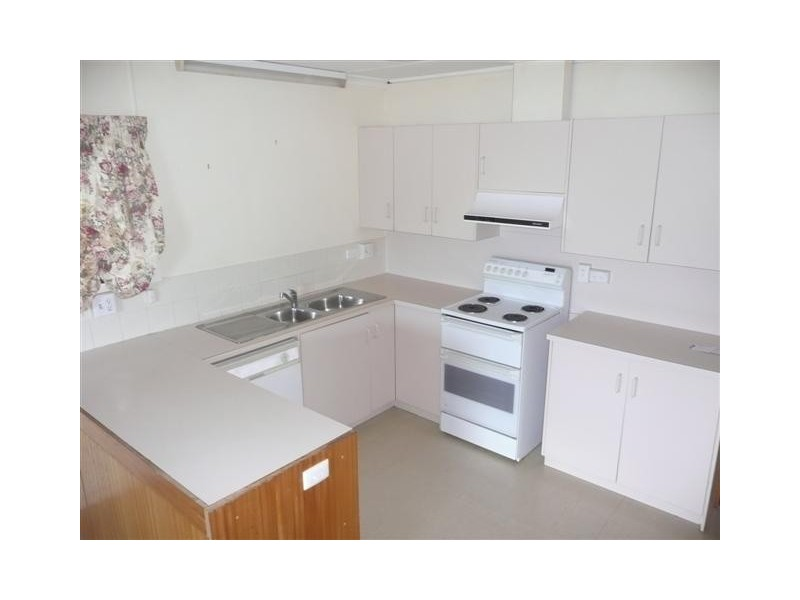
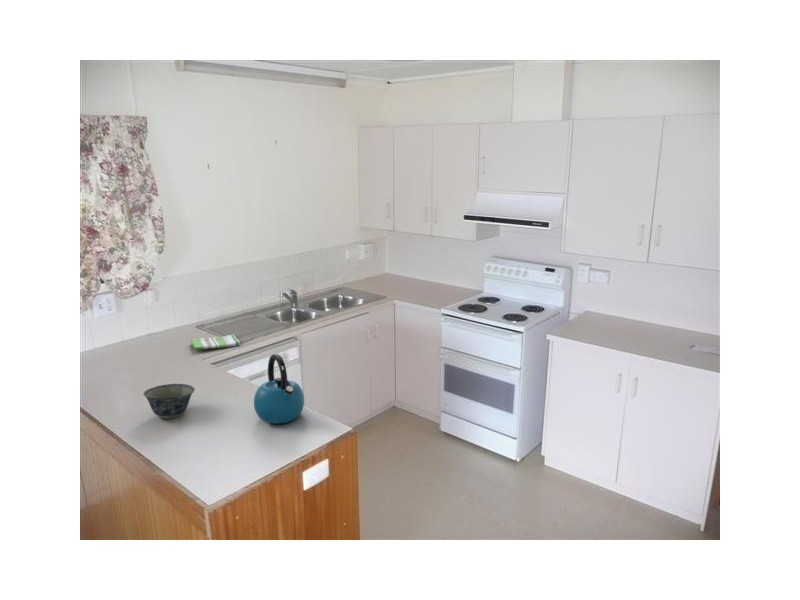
+ dish towel (215, 341)
+ bowl (169, 402)
+ kettle (280, 387)
